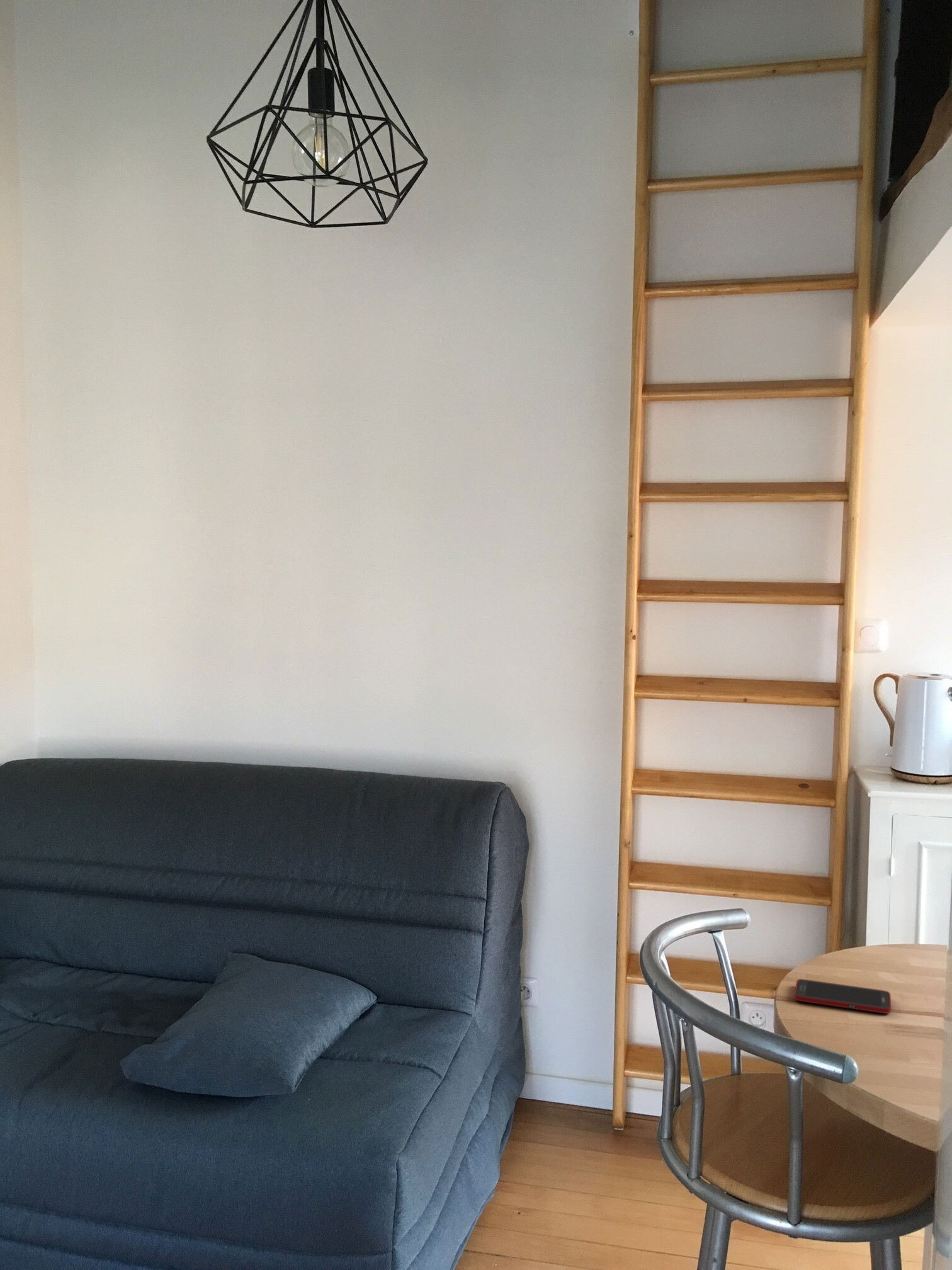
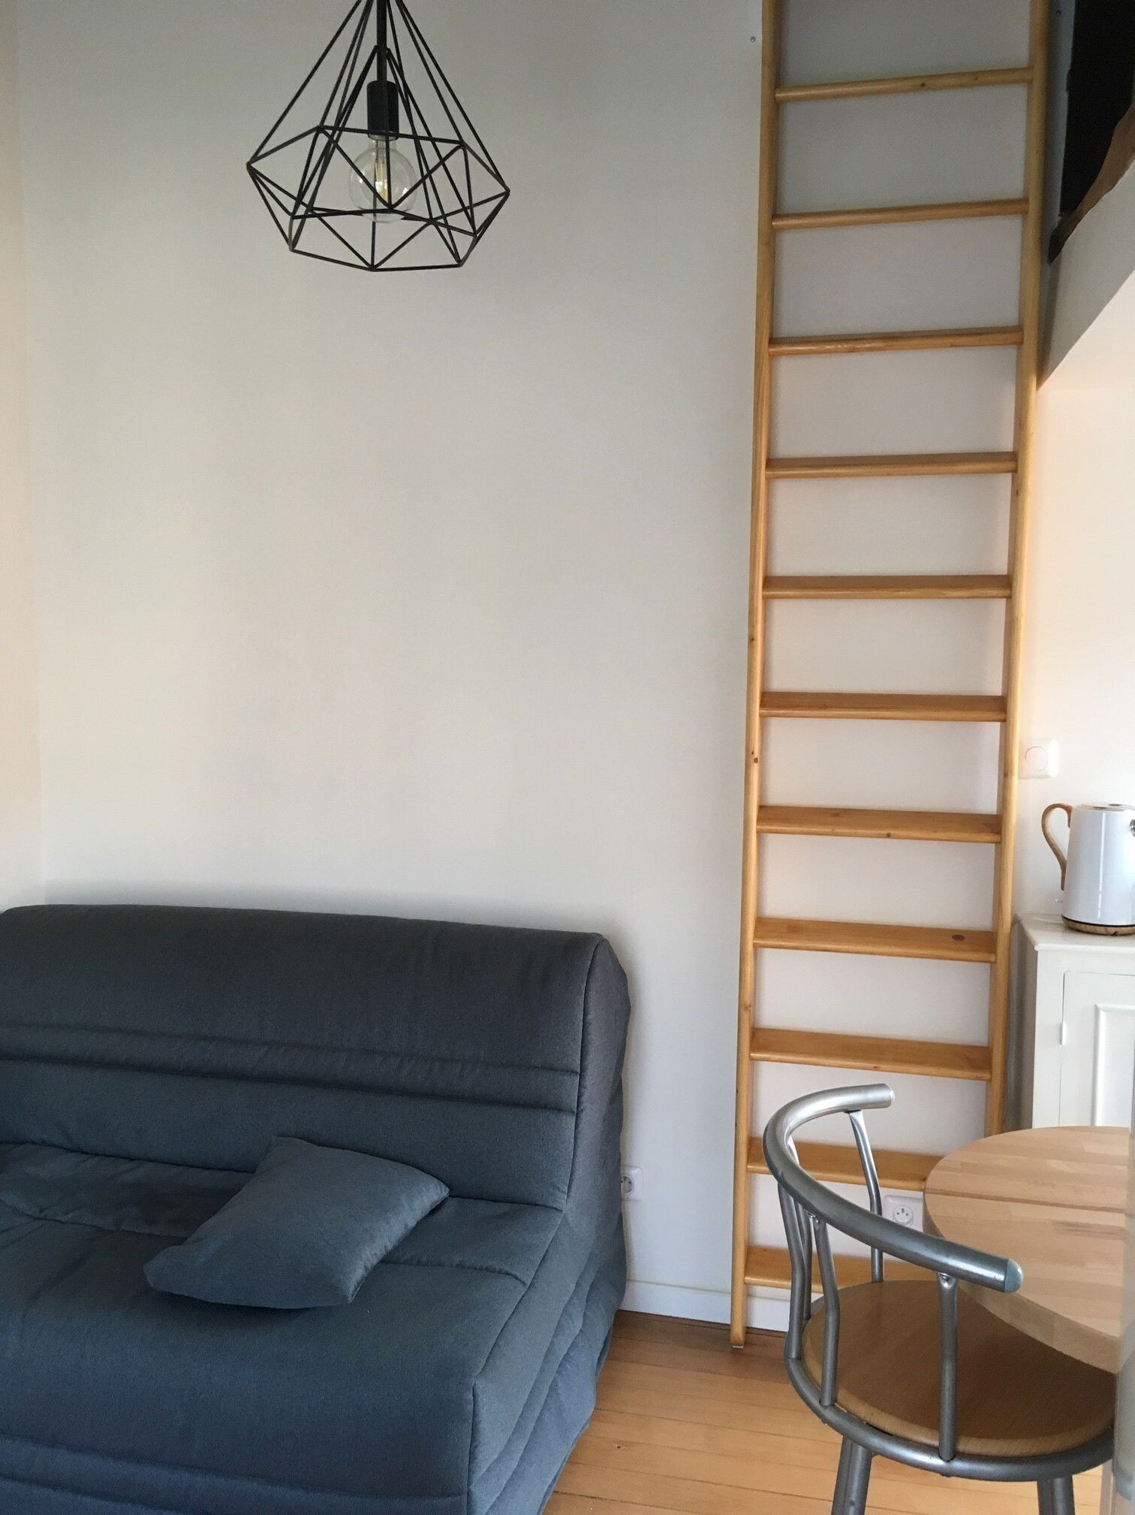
- cell phone (842, 996)
